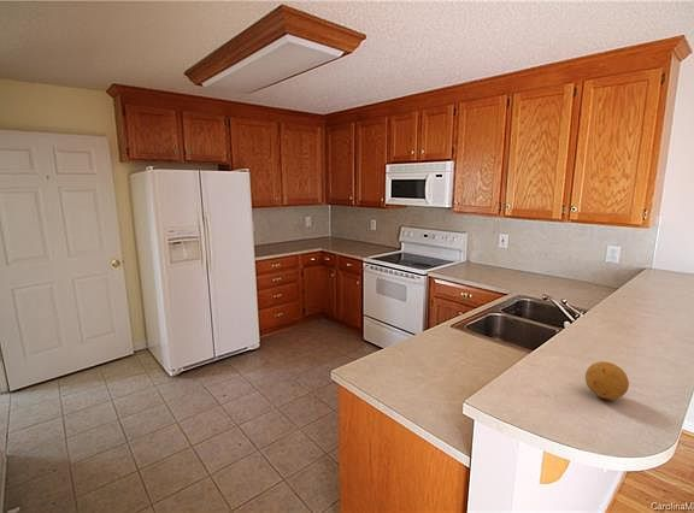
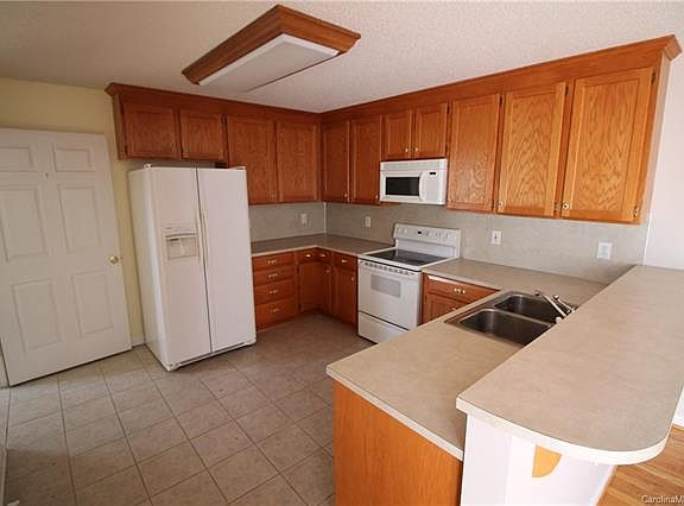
- fruit (606, 379)
